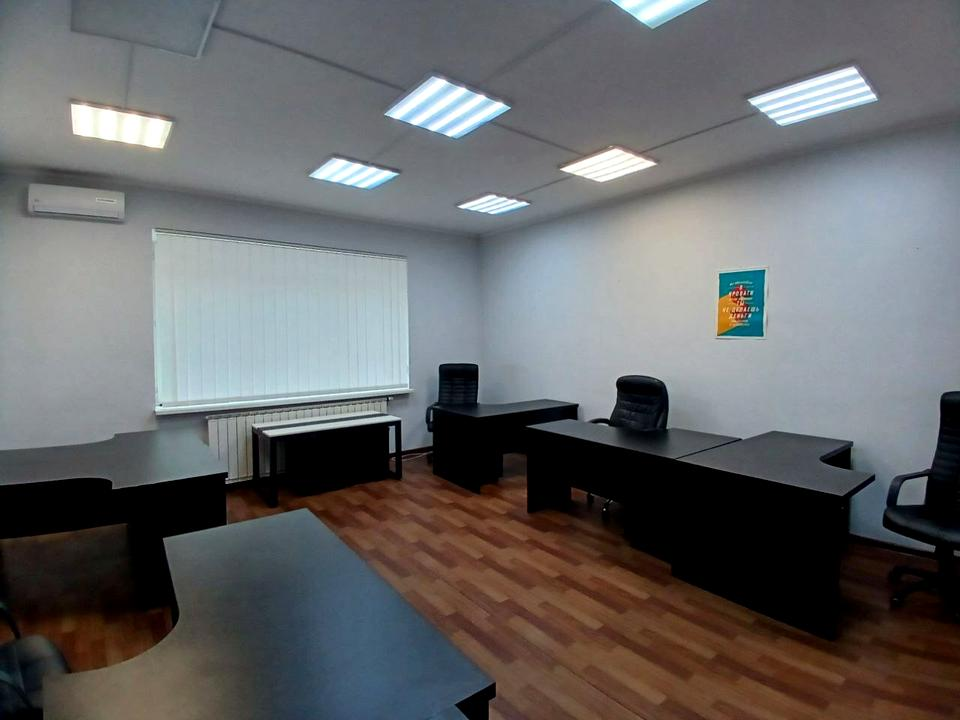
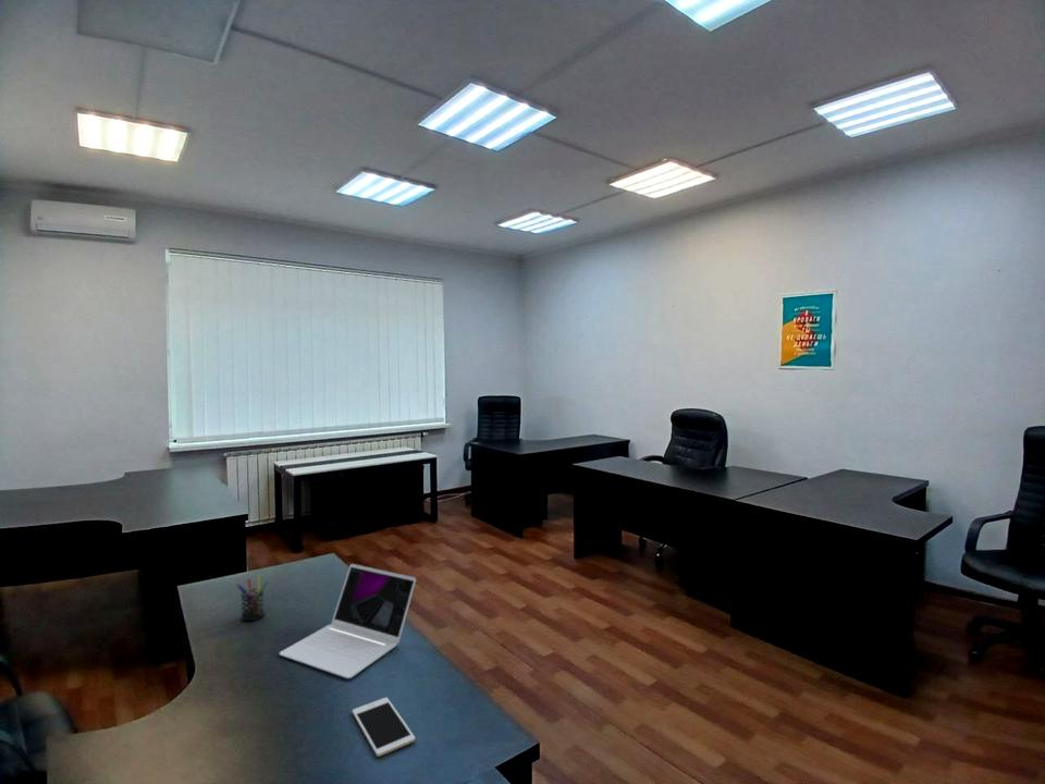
+ pen holder (255, 596)
+ cell phone (382, 724)
+ laptop (351, 611)
